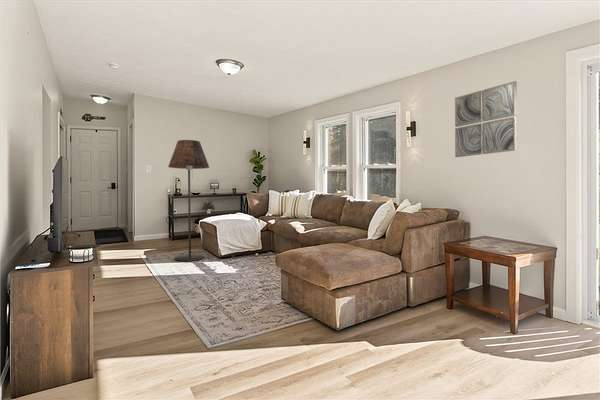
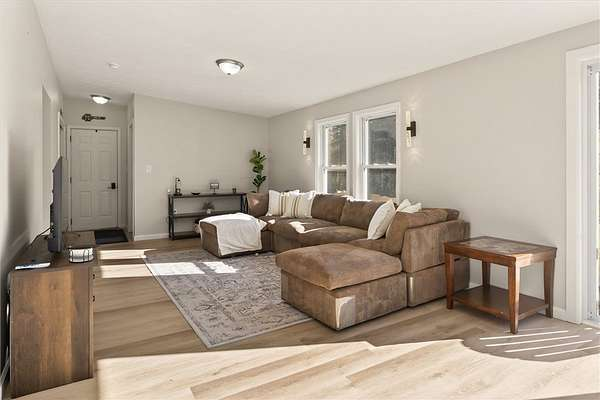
- wall art (483, 121)
- floor lamp (189, 200)
